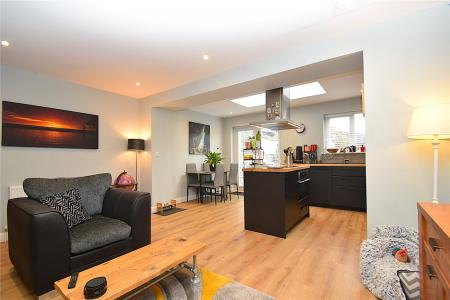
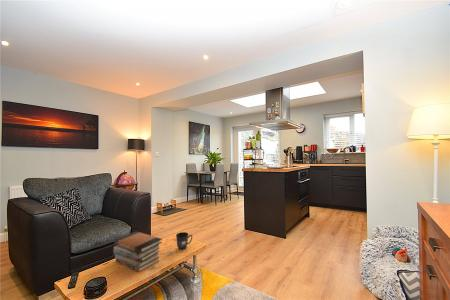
+ mug (184, 240)
+ book stack (137, 249)
